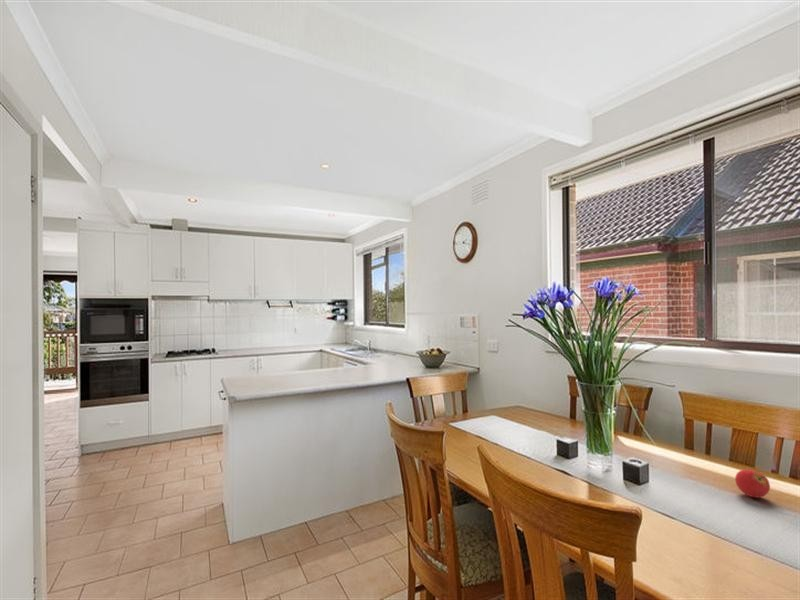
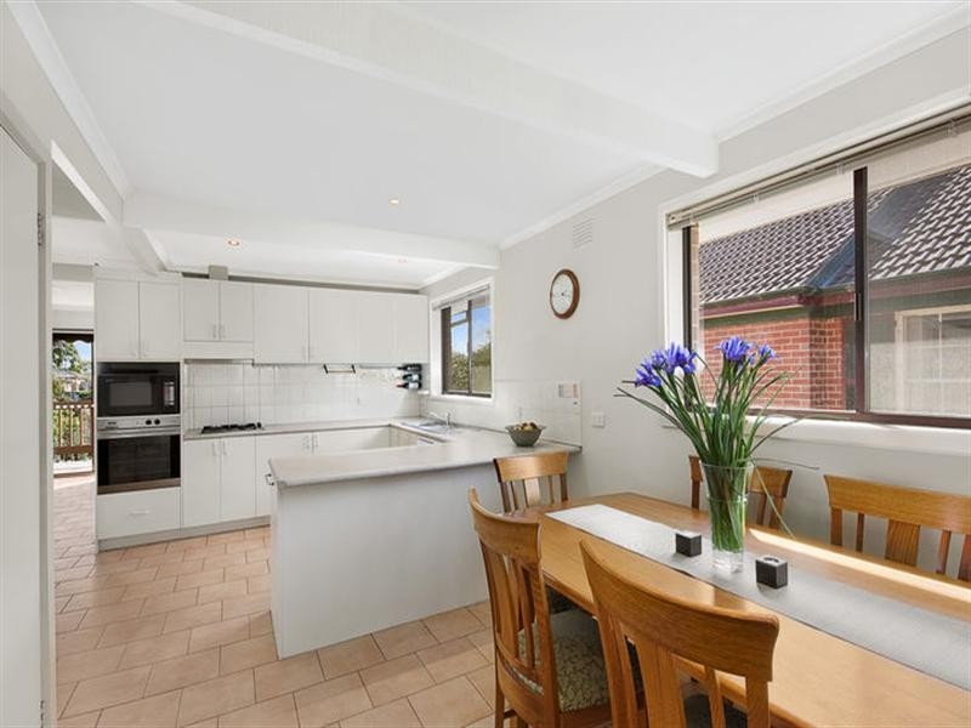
- fruit (752, 483)
